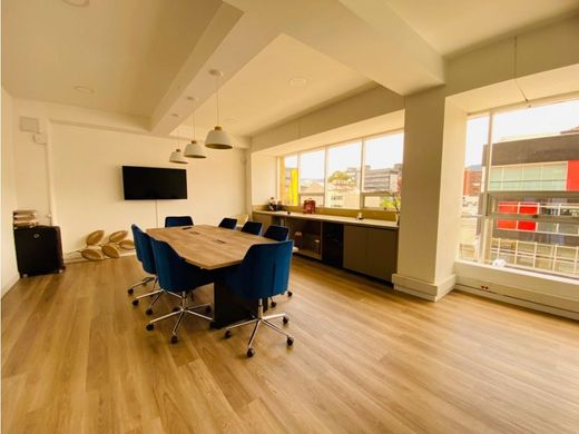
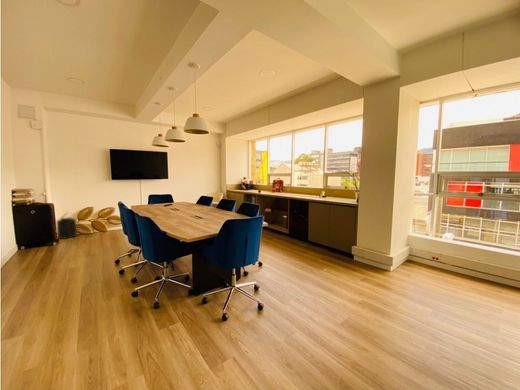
+ trash can (66, 224)
